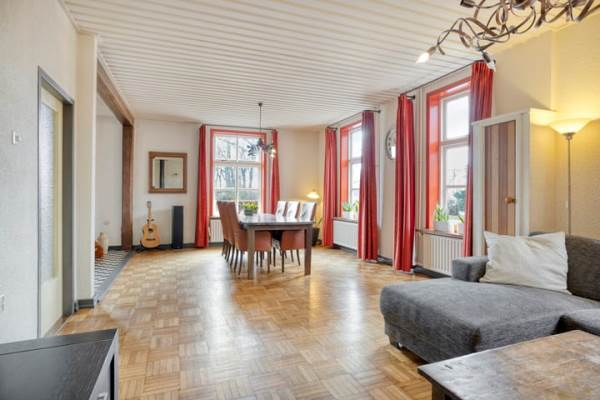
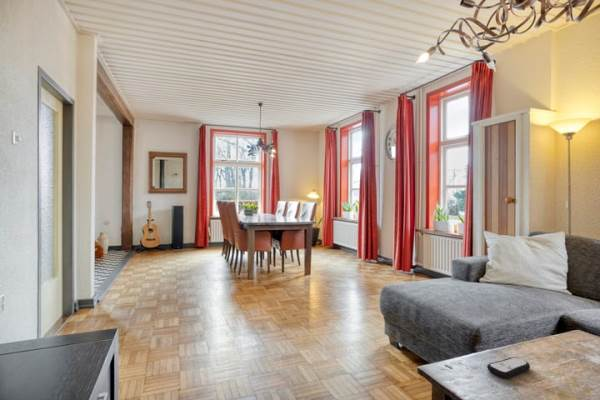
+ remote control (509, 366)
